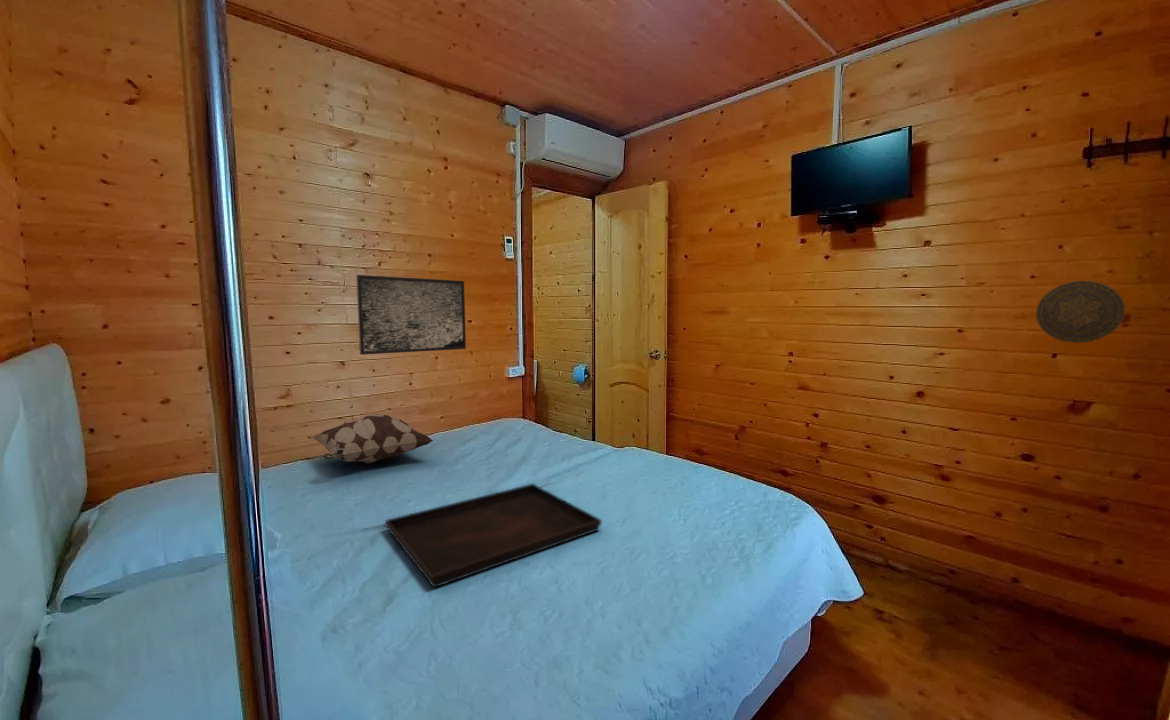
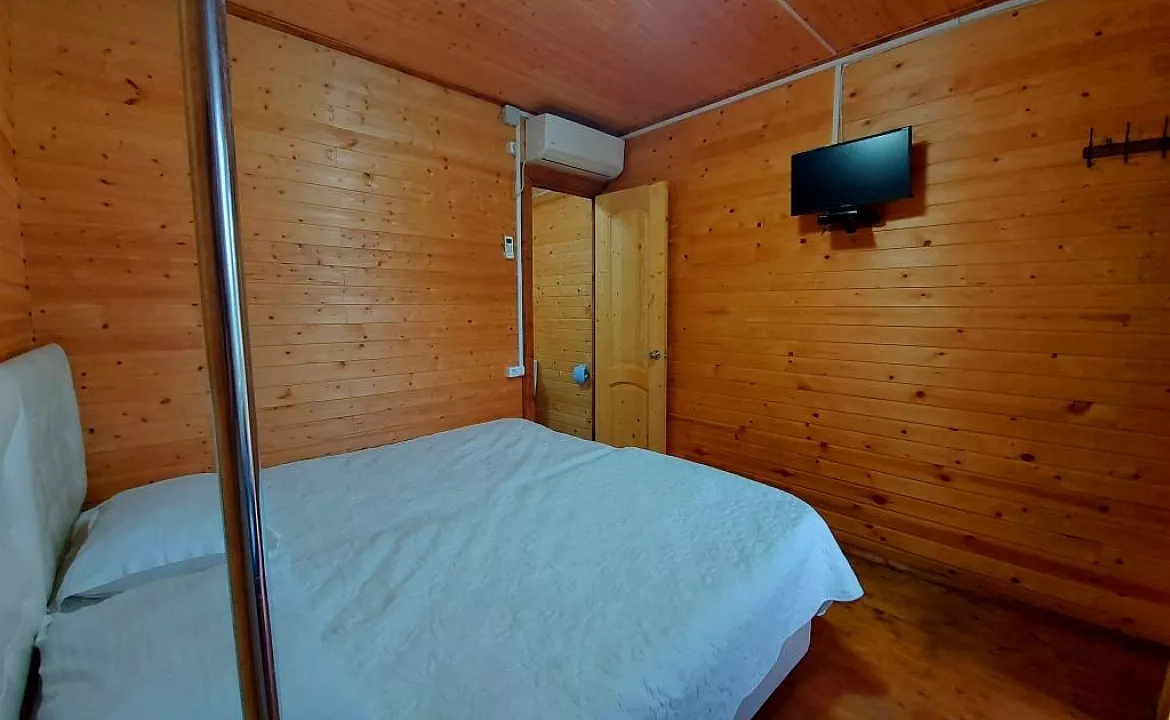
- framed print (415, 315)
- serving tray (493, 525)
- decorative pillow (370, 439)
- decorative plate (1078, 311)
